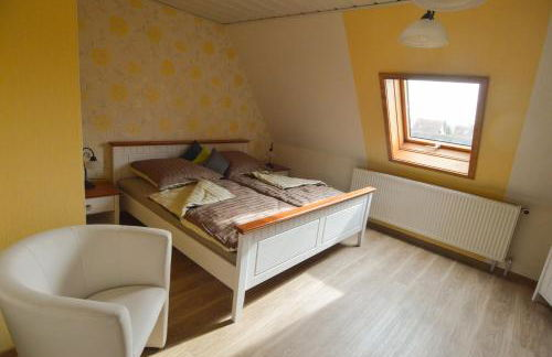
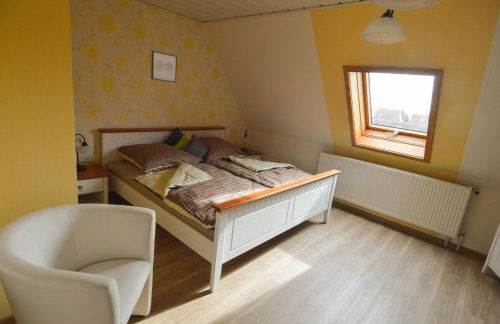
+ wall art (164, 67)
